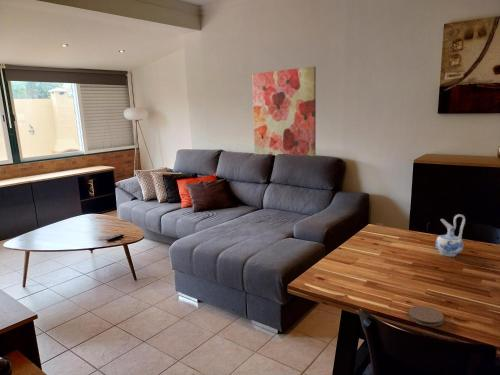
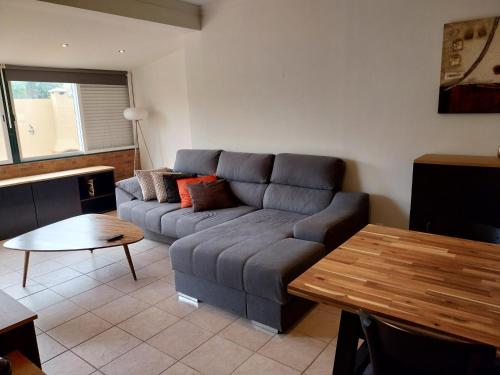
- ceramic pitcher (449, 234)
- wall art (282, 120)
- coaster (425, 315)
